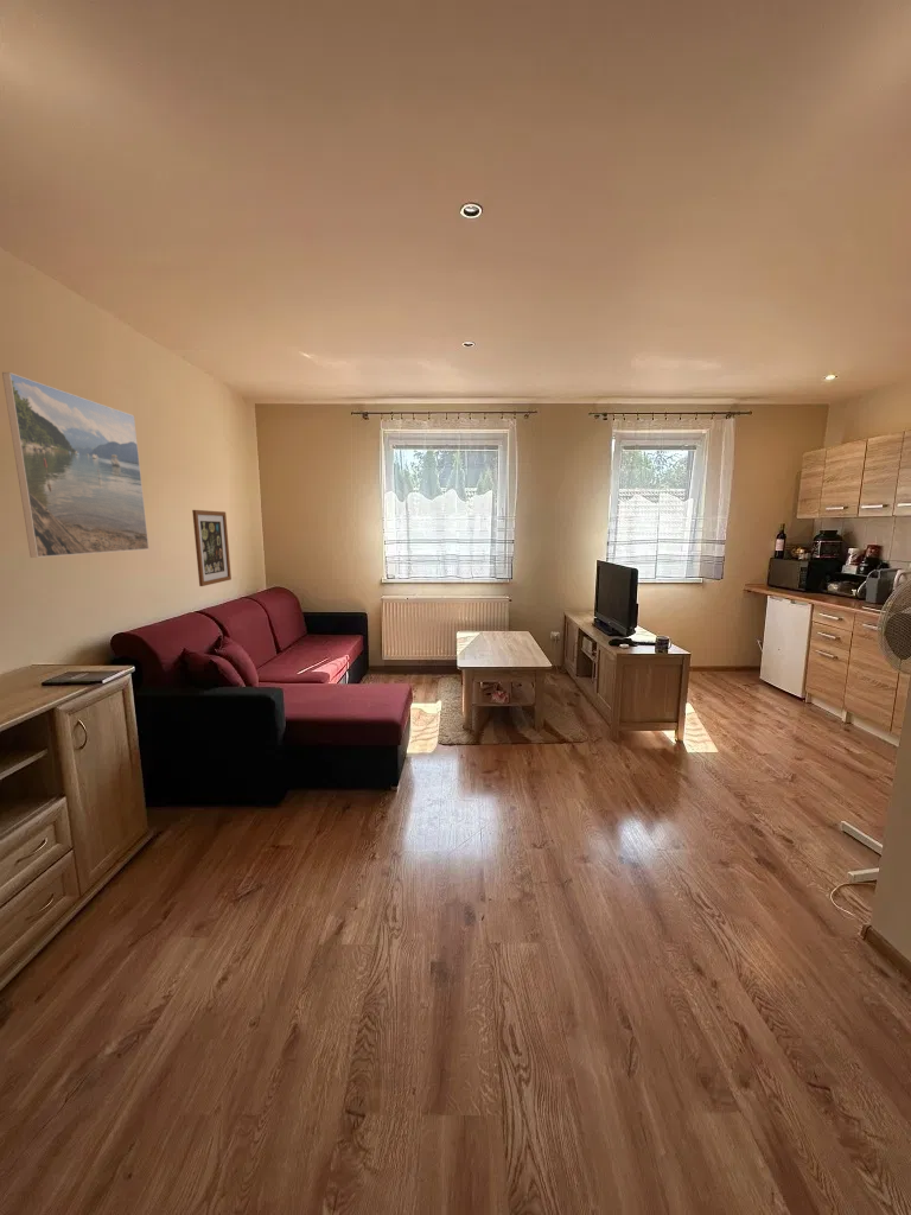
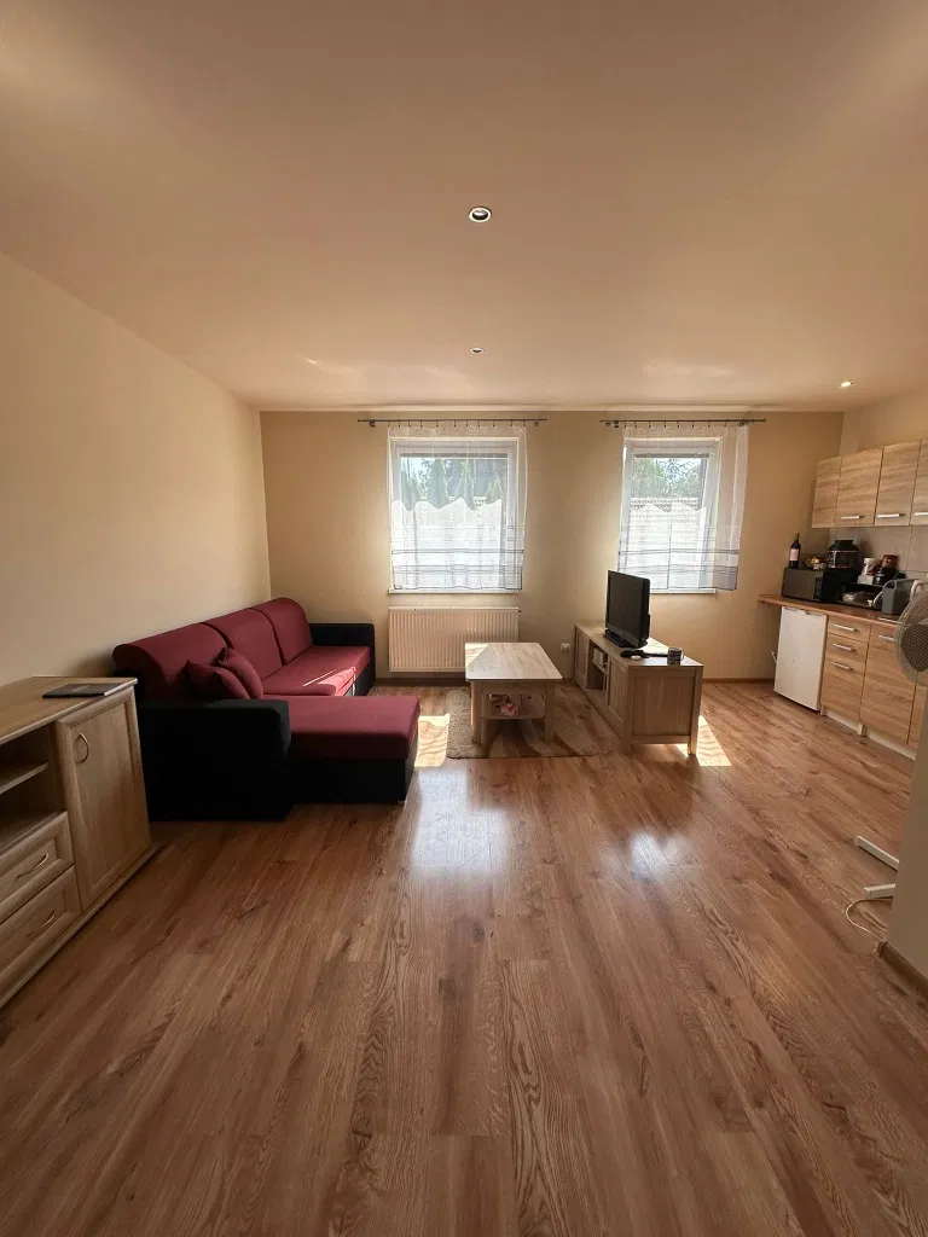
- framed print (89, 477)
- wall art (212, 547)
